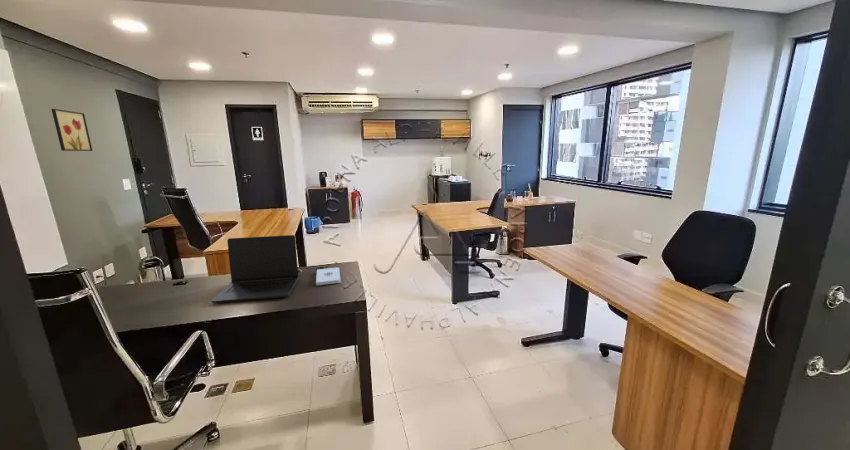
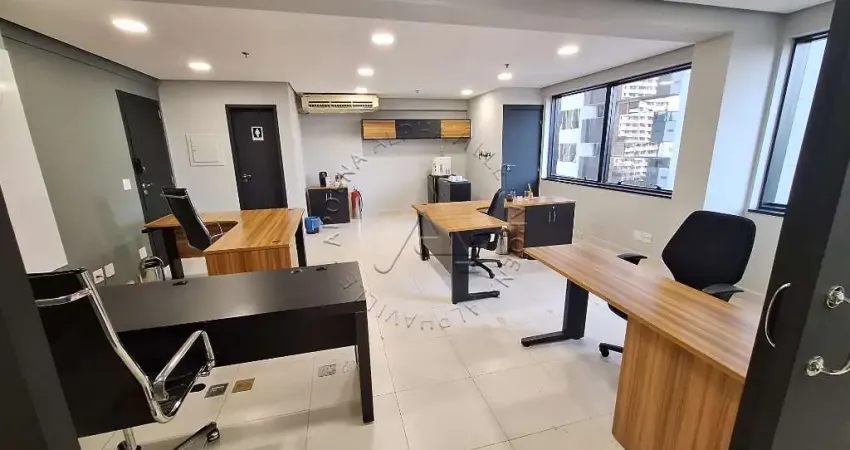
- laptop (256, 266)
- wall art (72, 131)
- notepad (328, 275)
